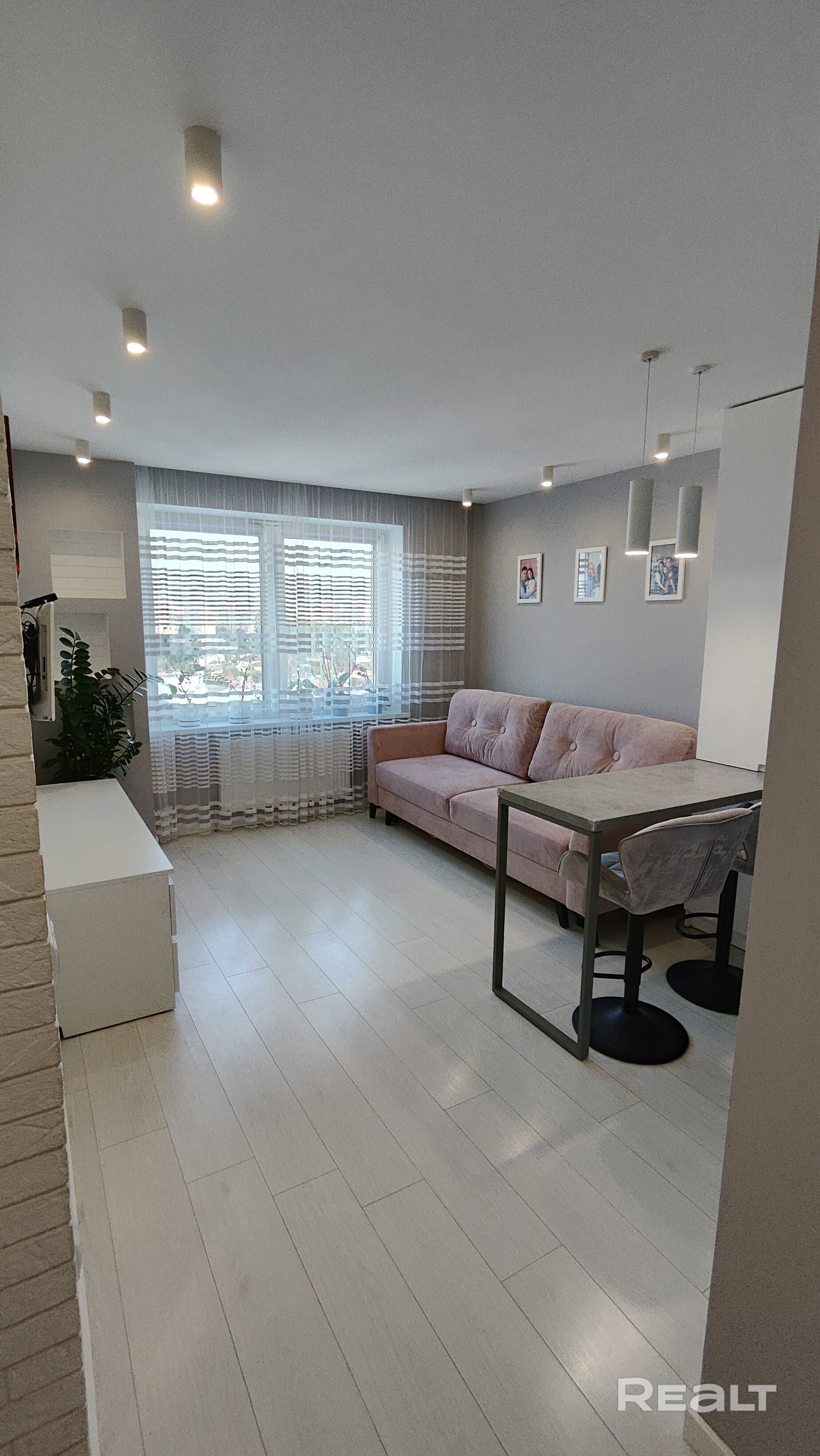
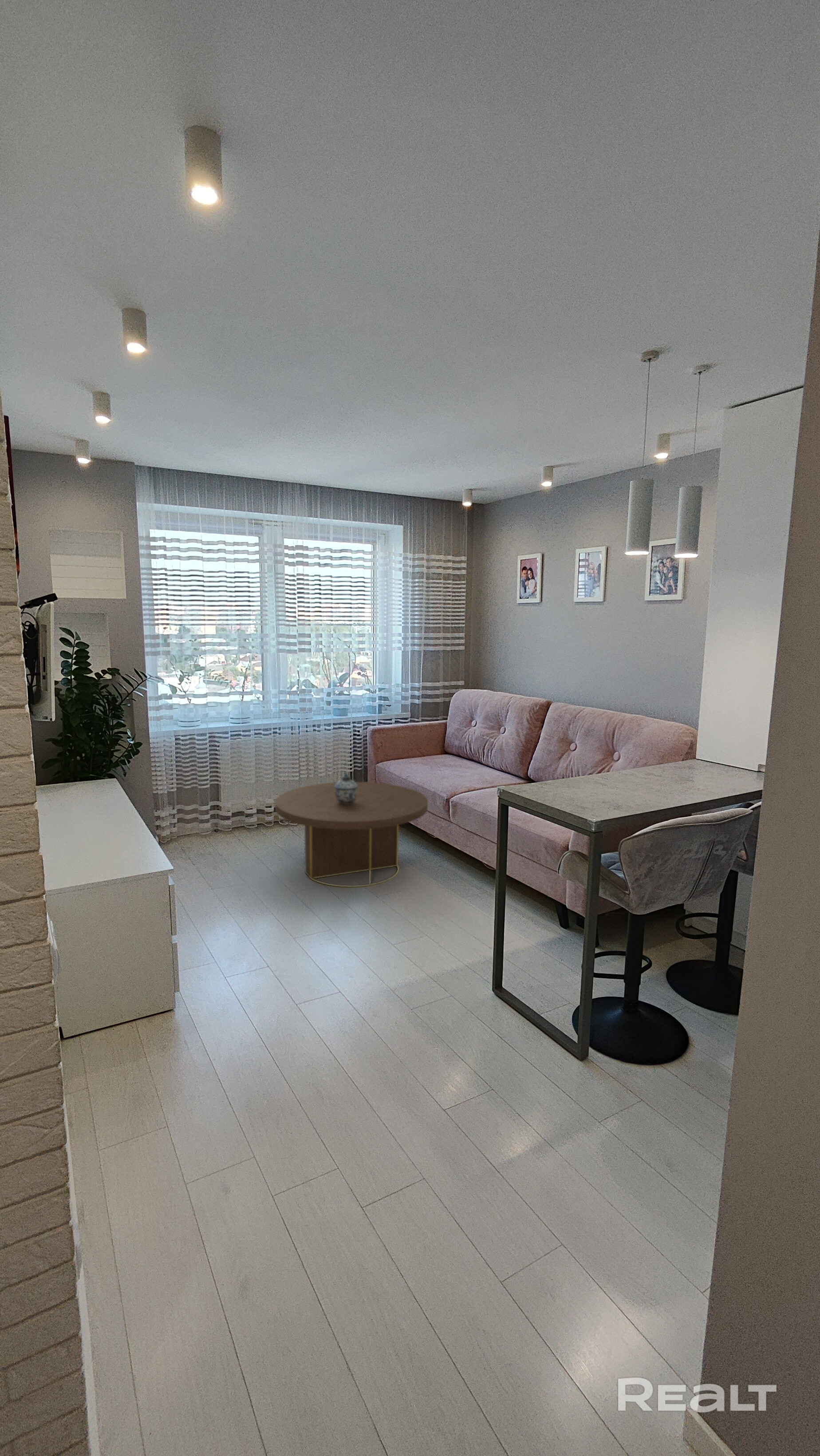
+ lidded jar (346, 787)
+ coffee table (352, 835)
